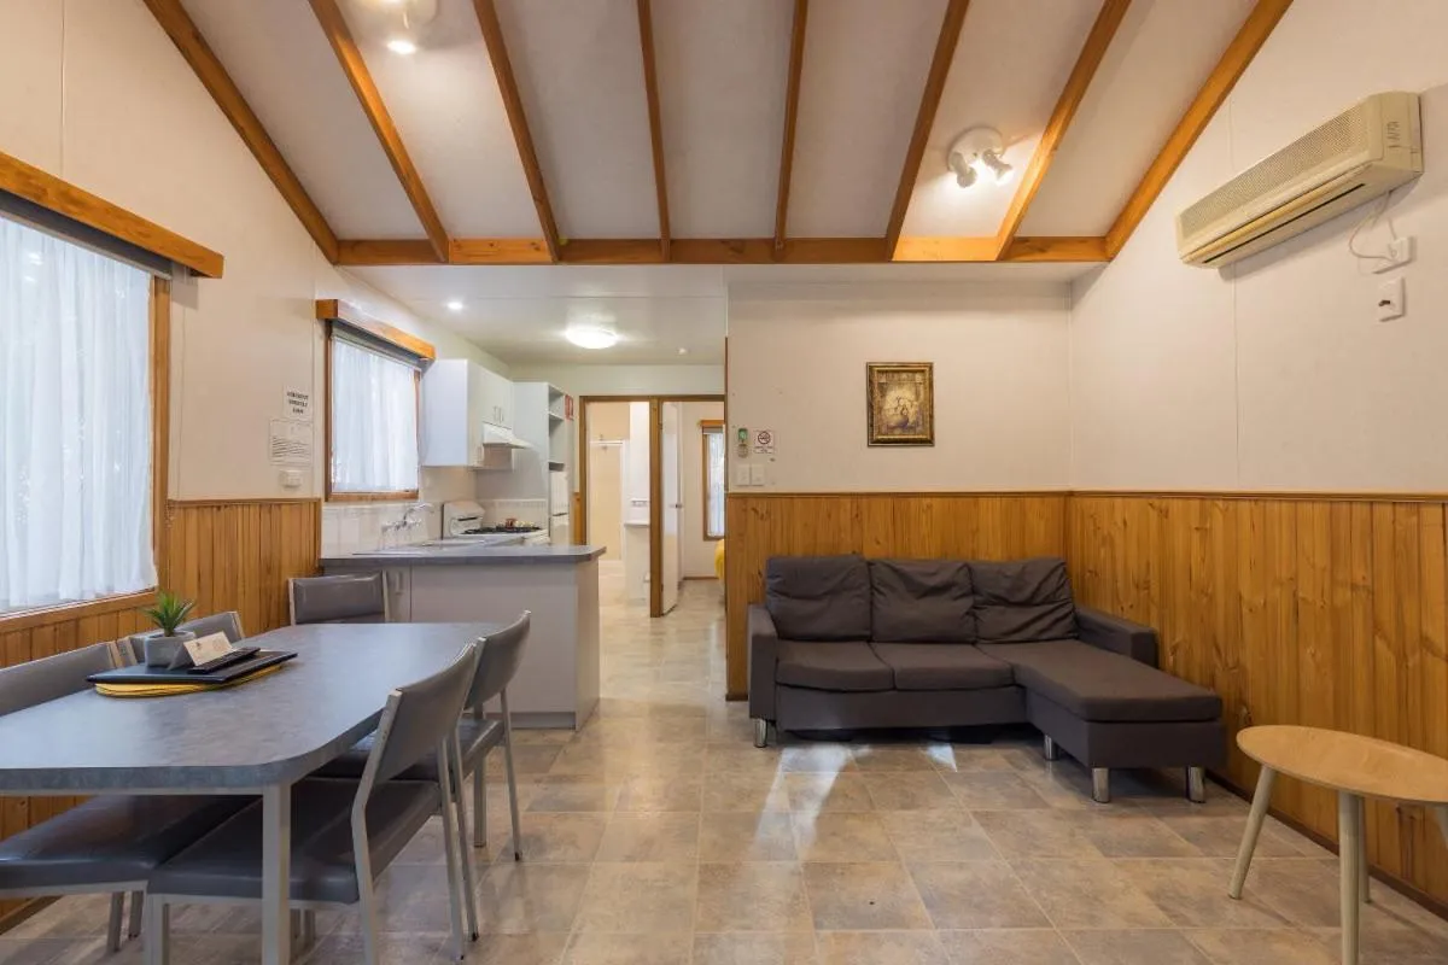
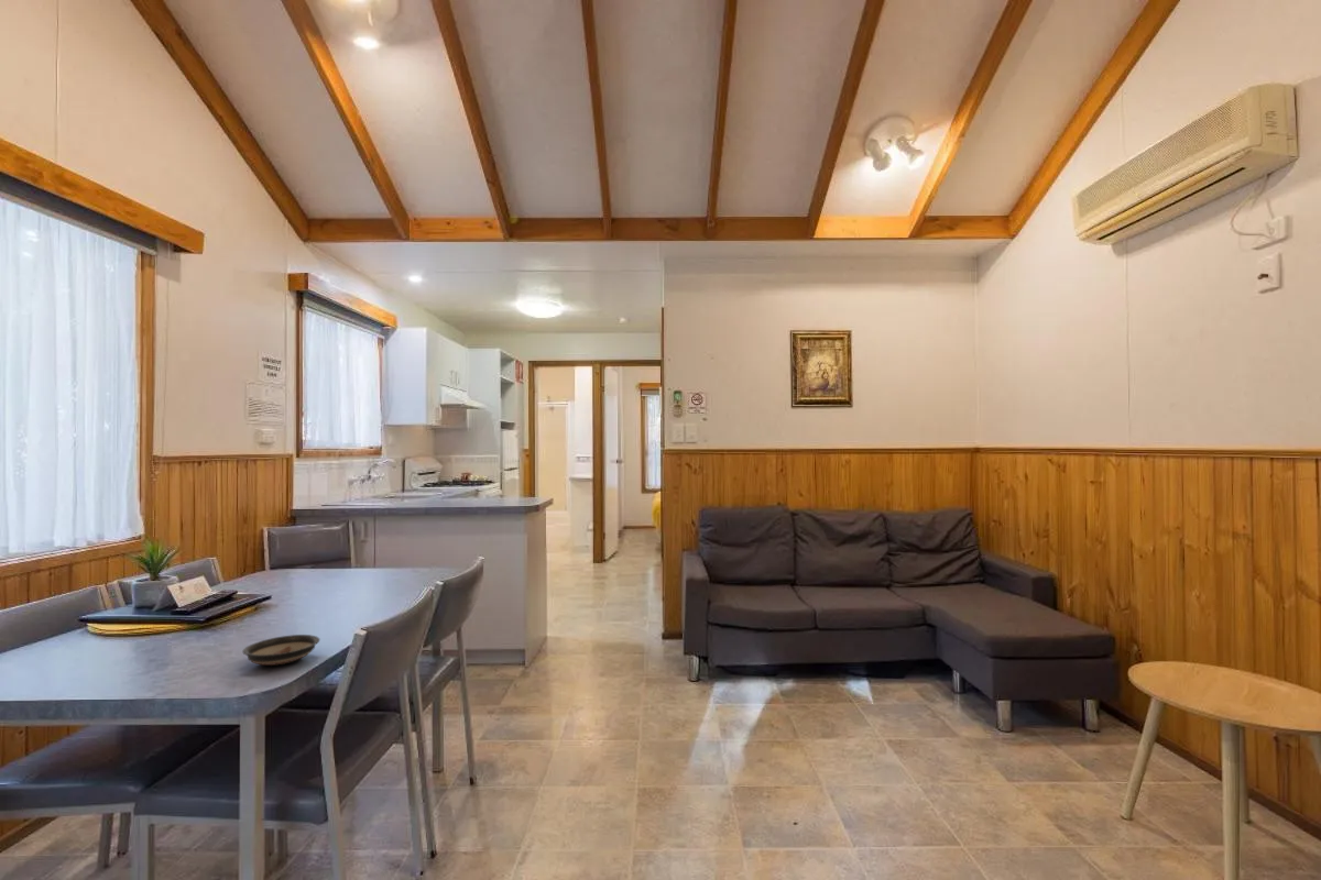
+ saucer (282, 651)
